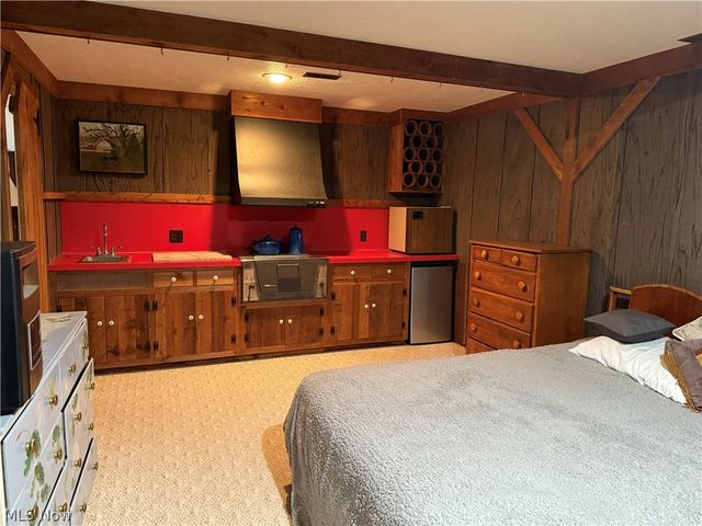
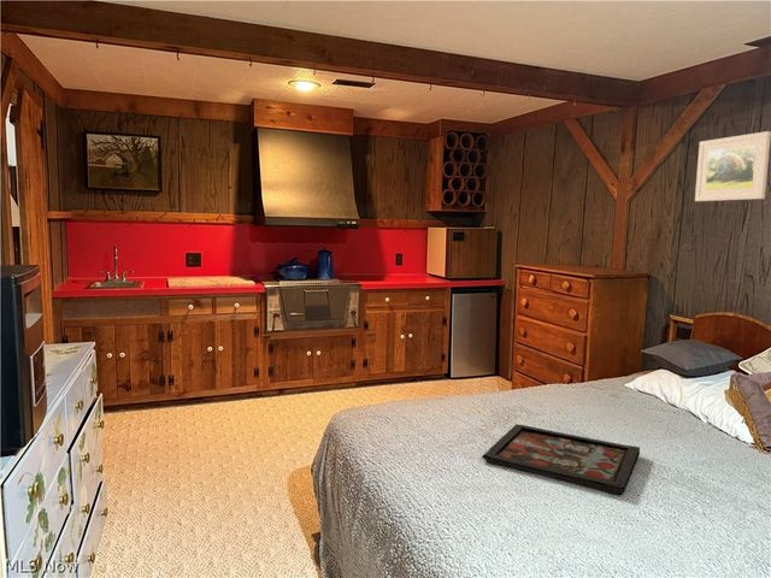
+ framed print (730, 169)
+ tray (561, 454)
